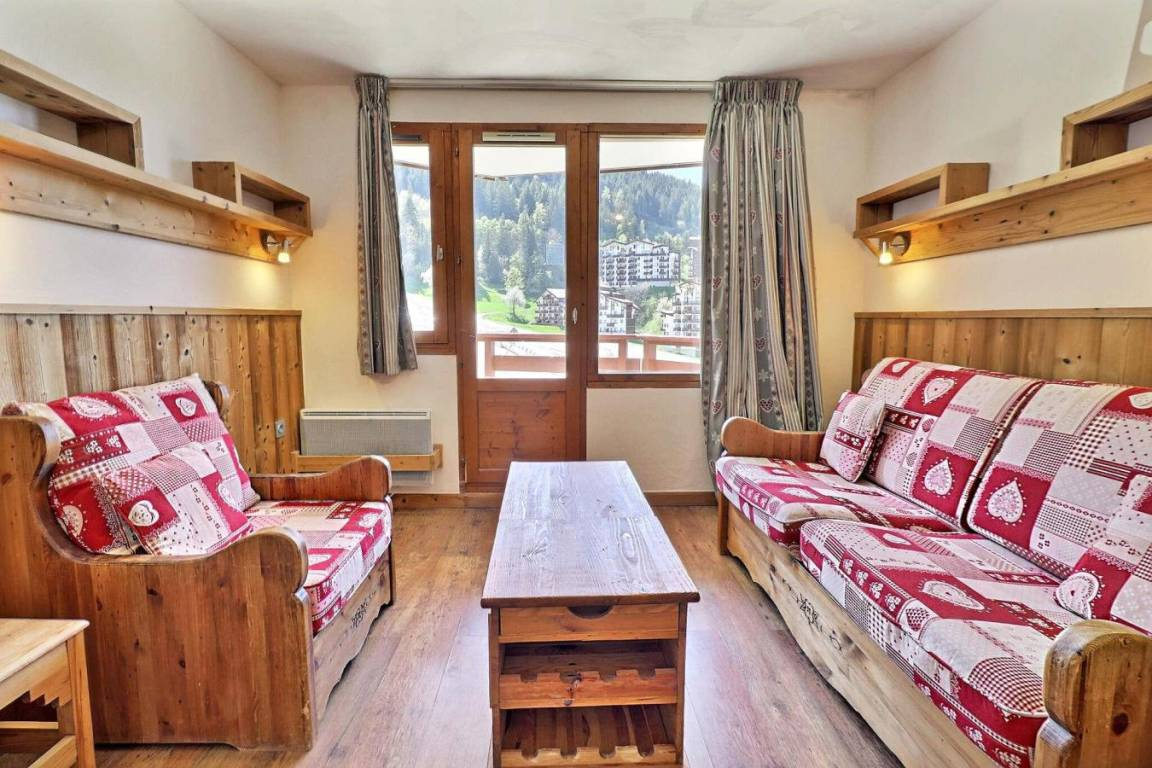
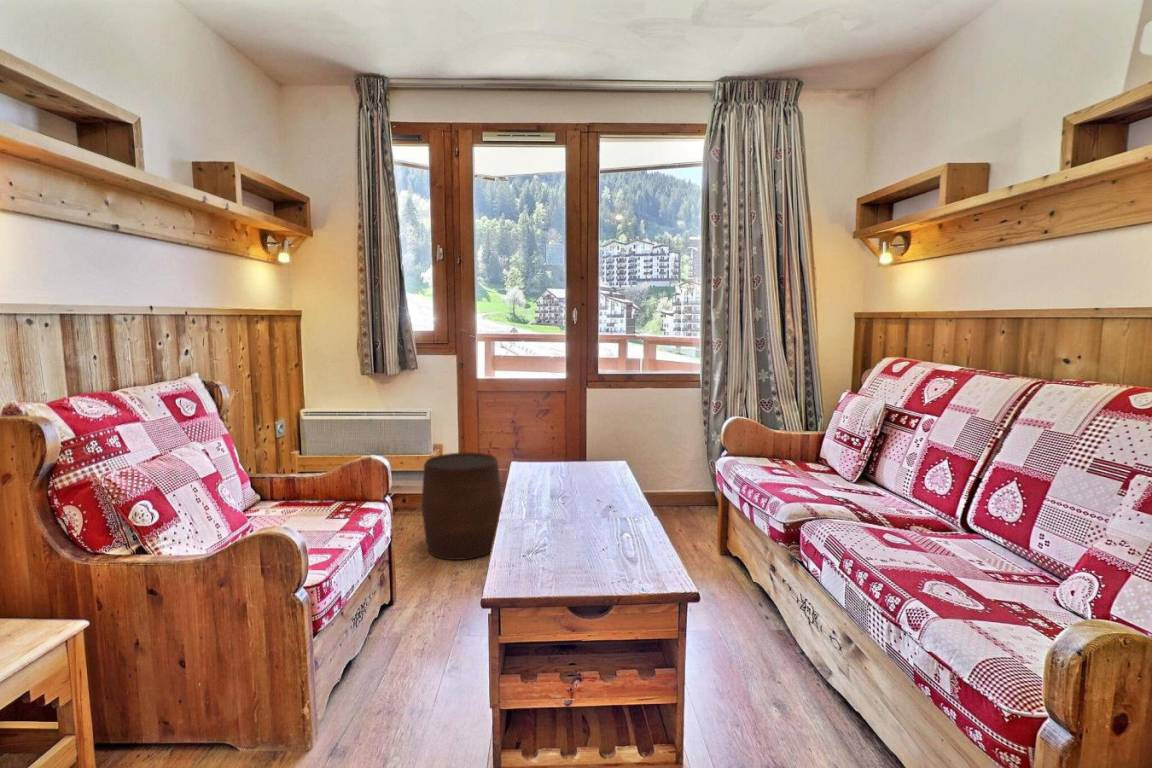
+ stool (462, 503)
